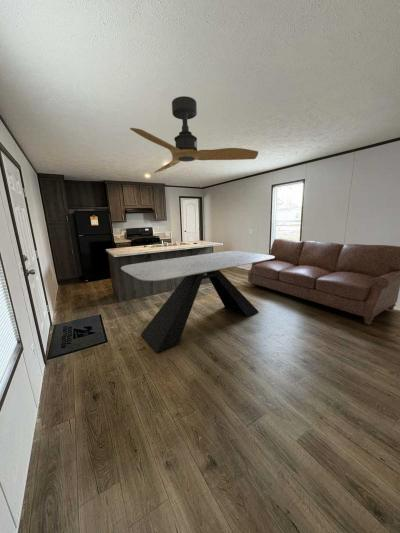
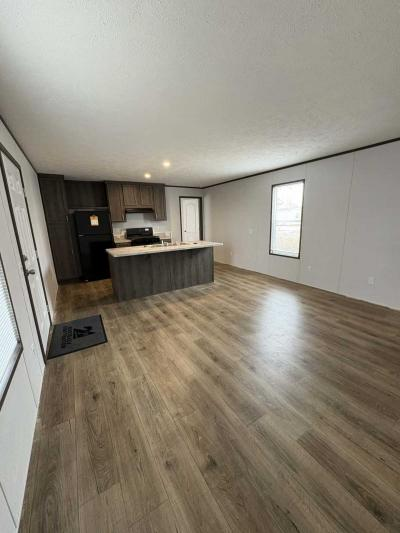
- dining table (198, 289)
- sofa (311, 270)
- ceiling fan (196, 137)
